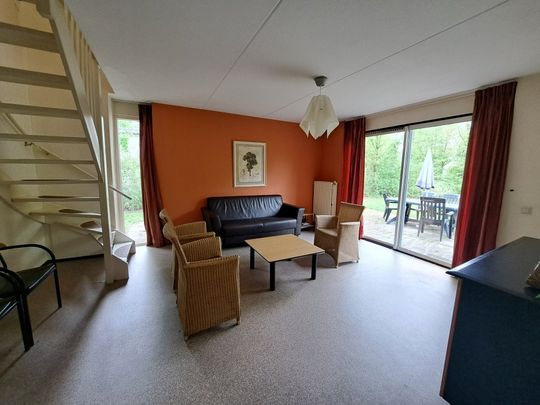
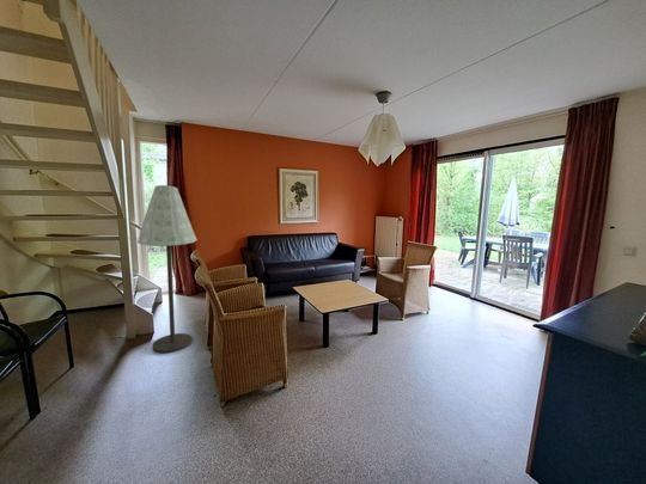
+ floor lamp (169, 268)
